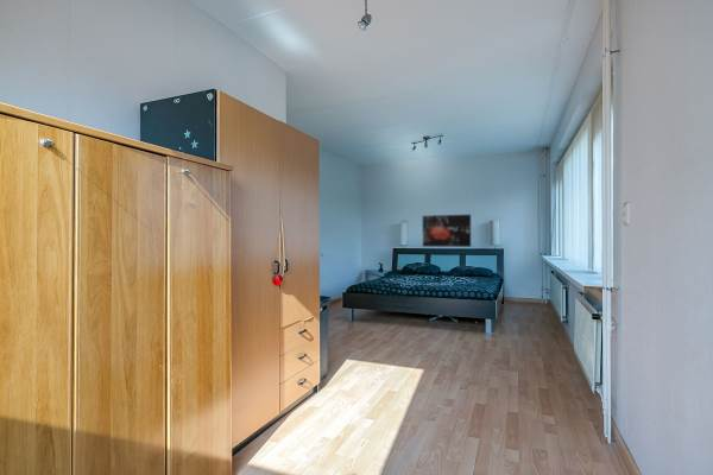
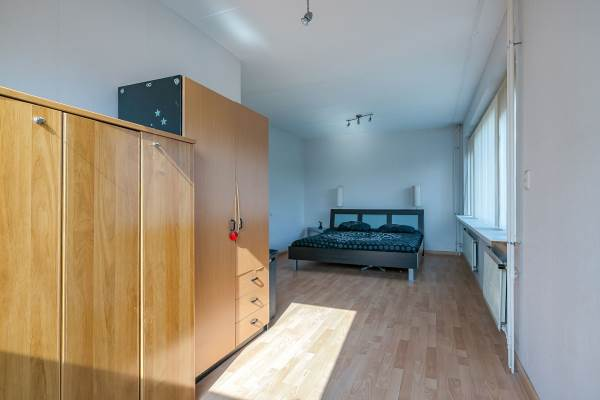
- wall art (446, 230)
